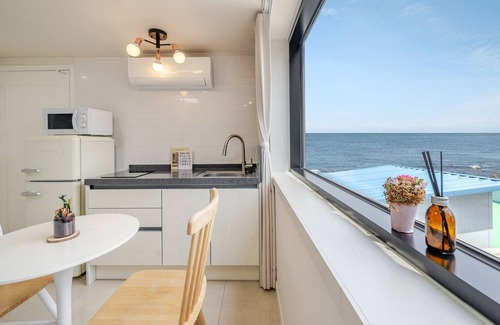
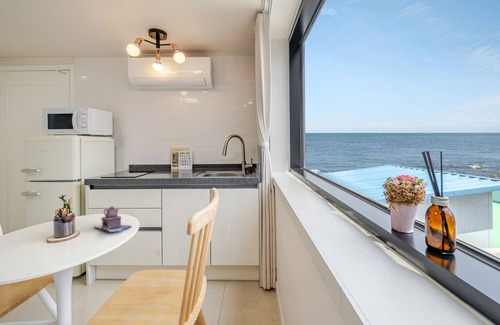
+ teapot (113, 217)
